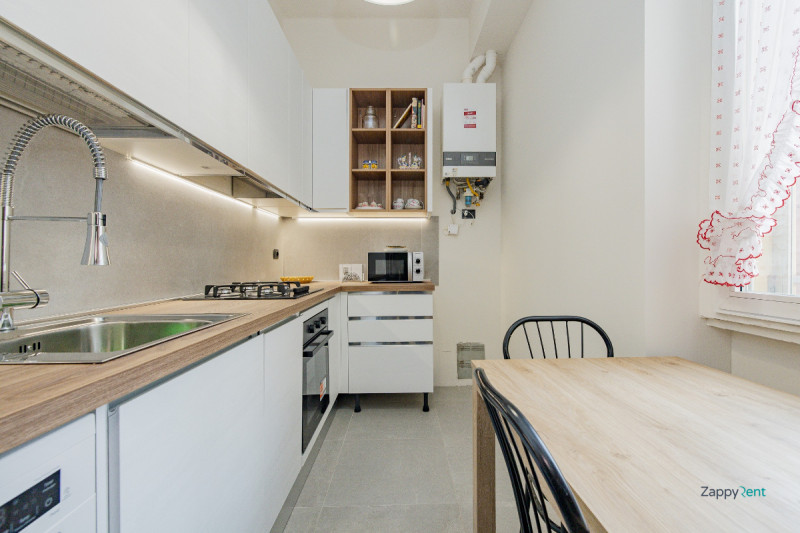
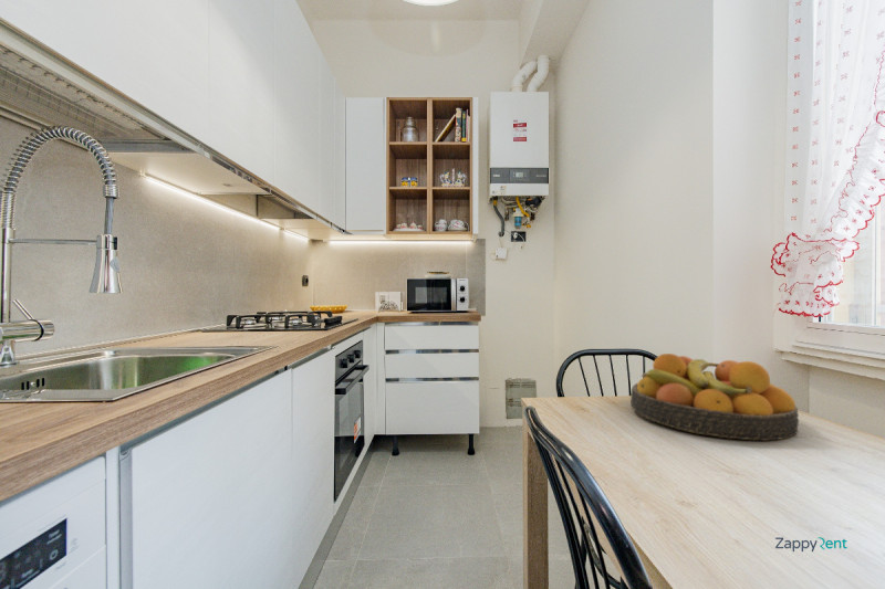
+ fruit bowl (706, 386)
